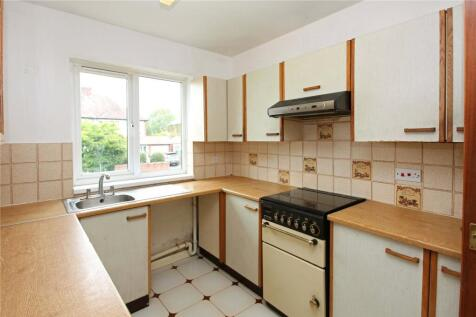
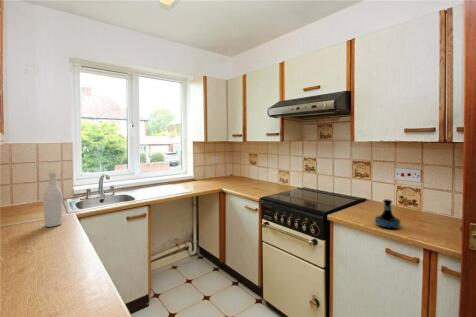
+ tequila bottle (387, 212)
+ wine bottle (53, 198)
